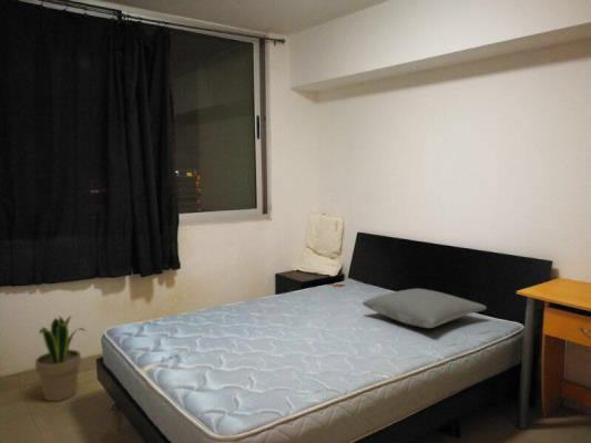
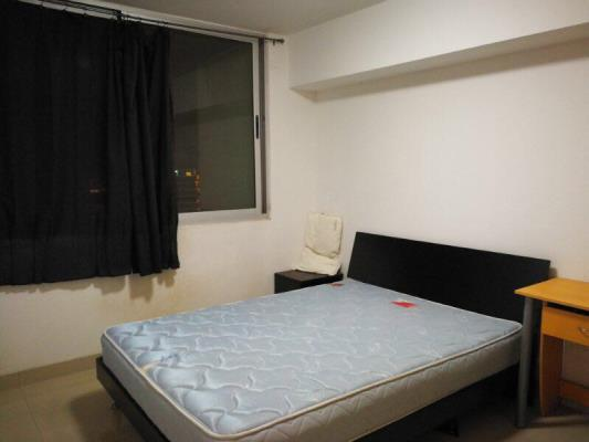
- potted plant (61, 356)
- pillow (422, 305)
